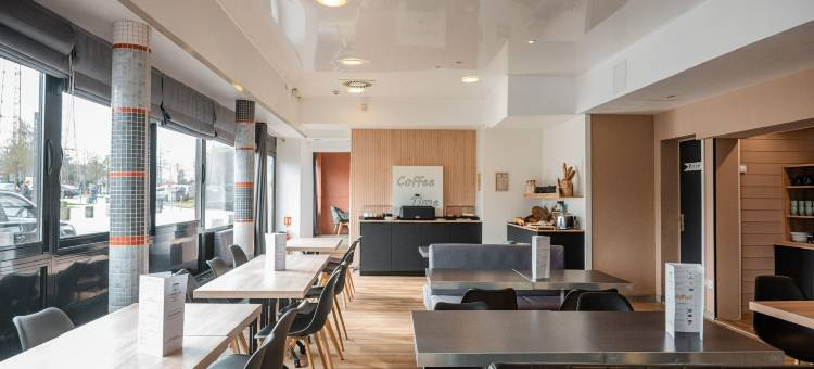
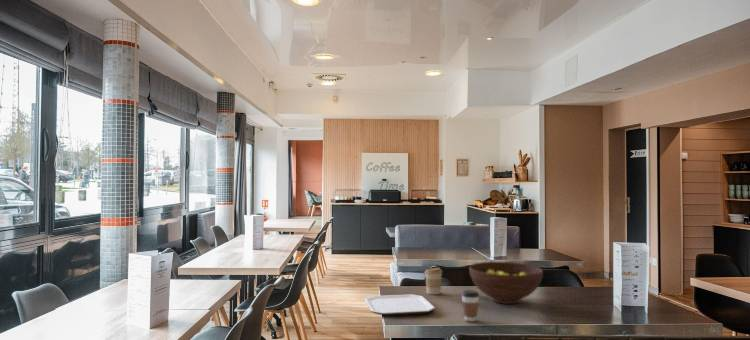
+ fruit bowl (505, 284)
+ coffee cup (470, 305)
+ plate (398, 305)
+ coffee cup (433, 280)
